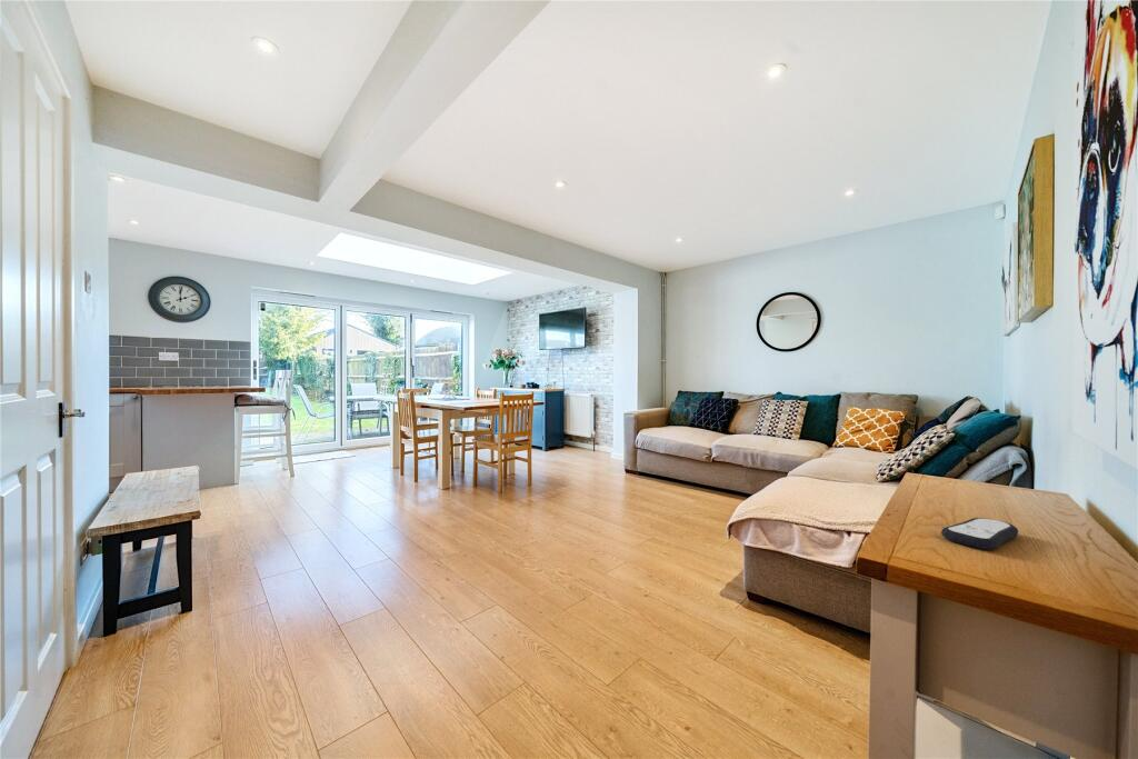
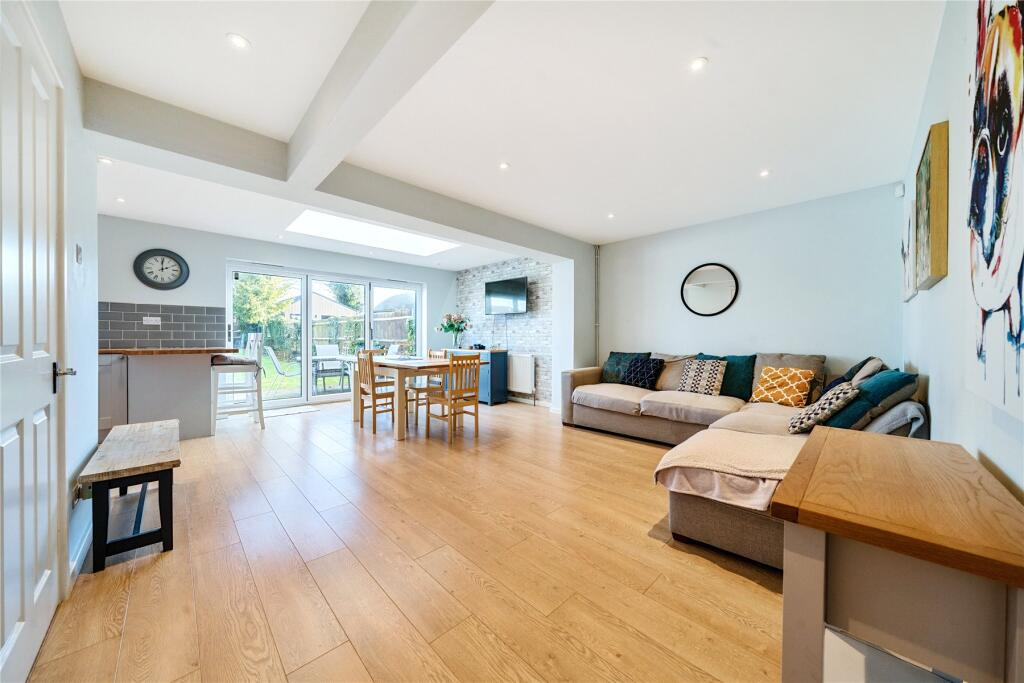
- remote control (981, 531)
